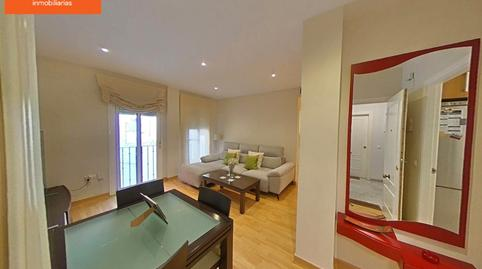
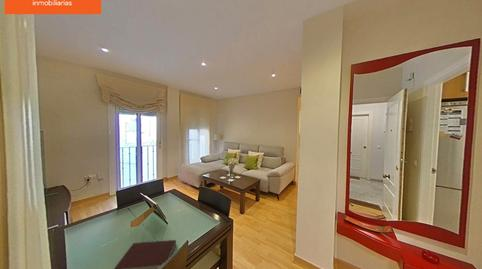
+ notebook (148, 255)
